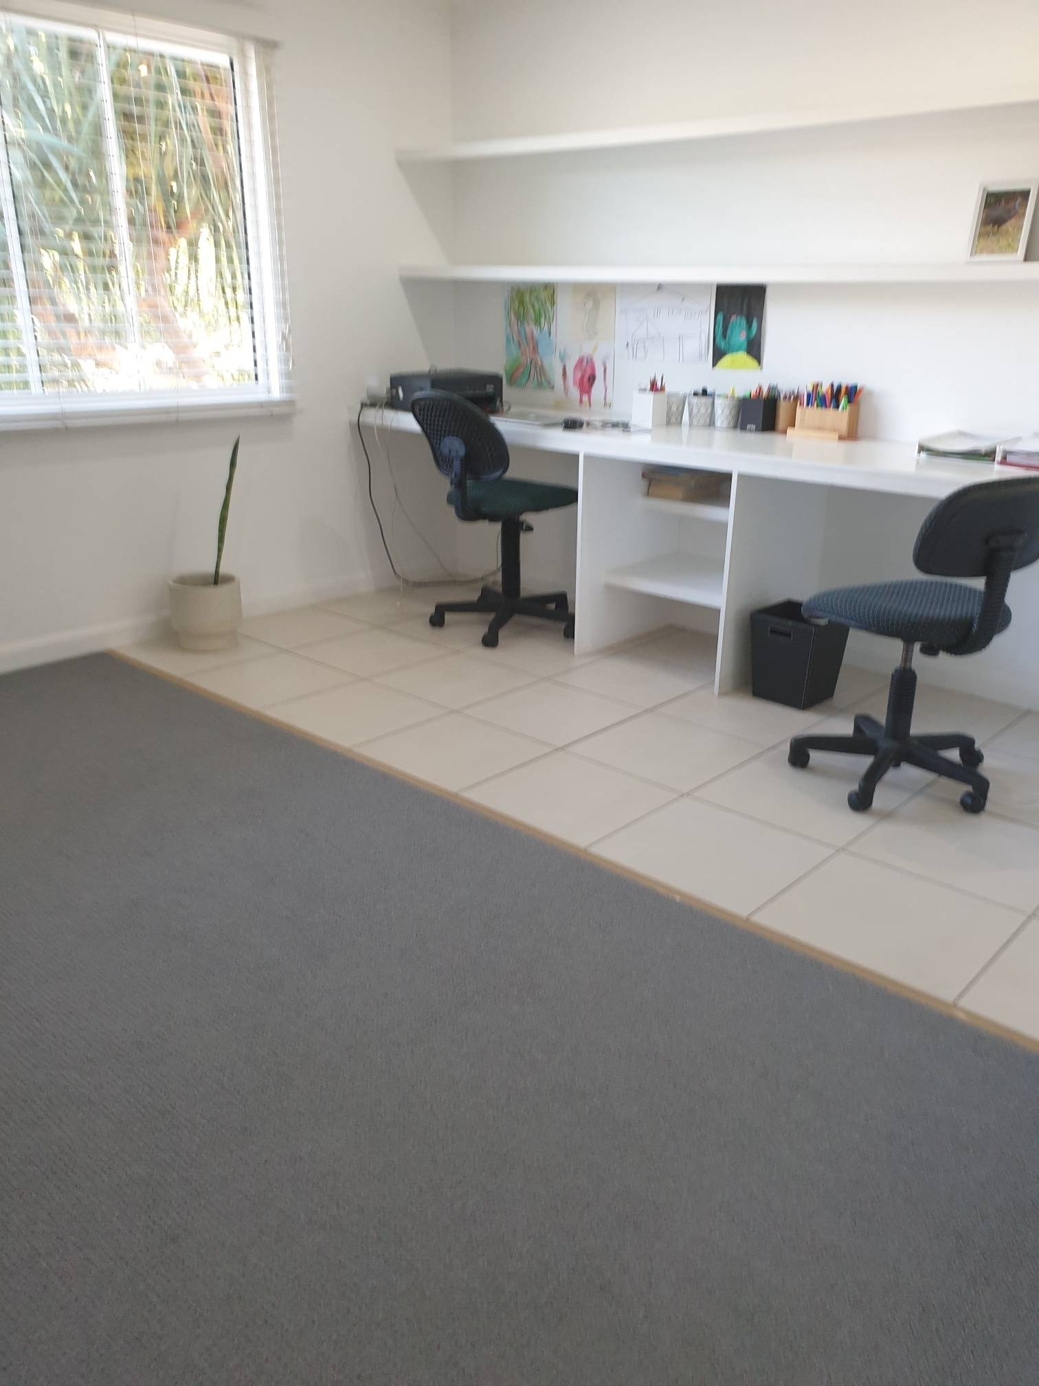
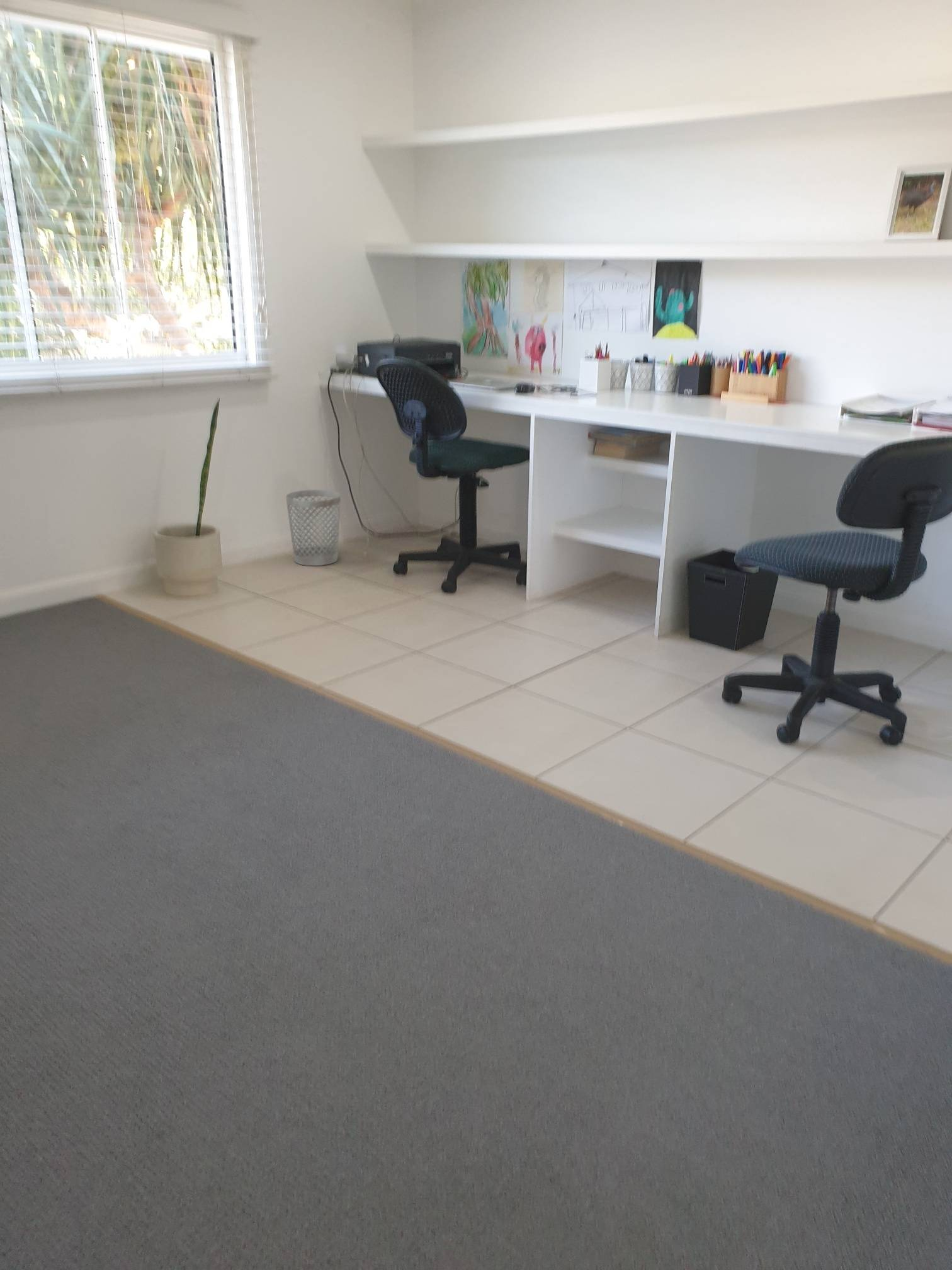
+ wastebasket (314, 529)
